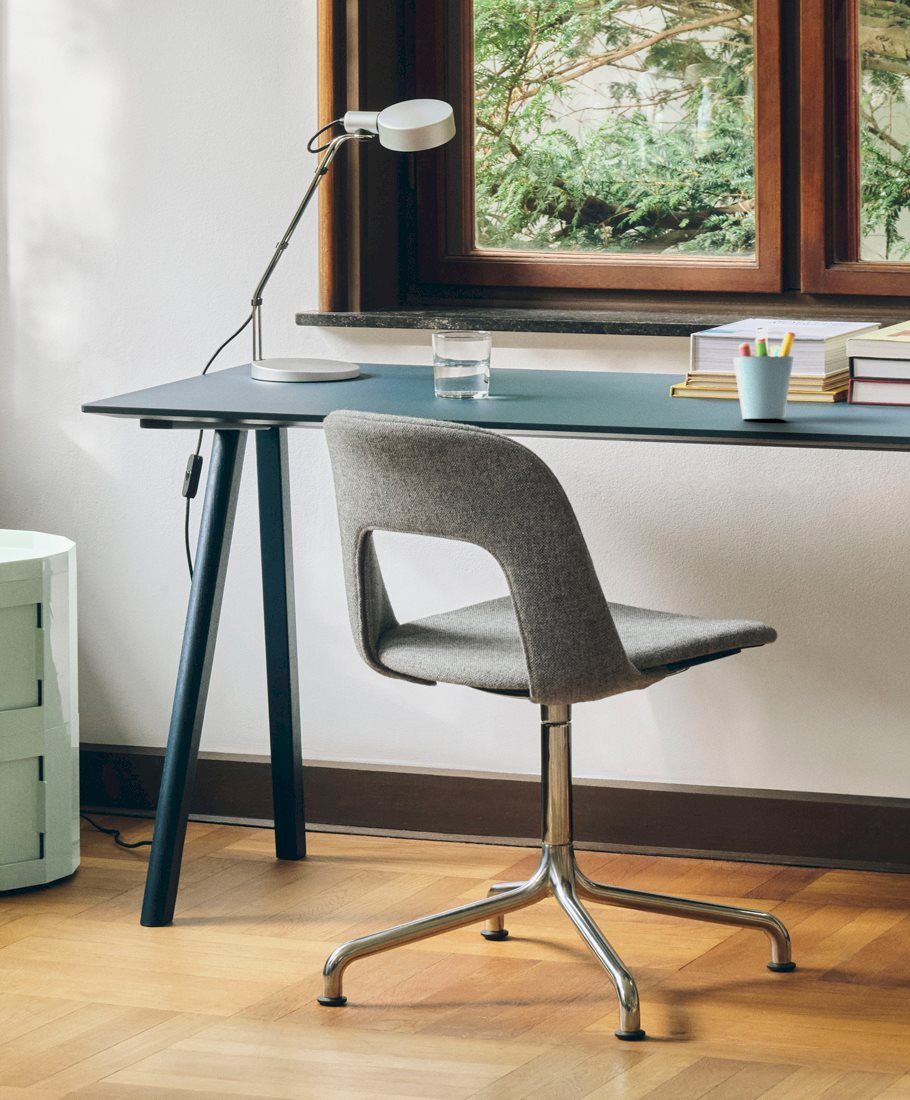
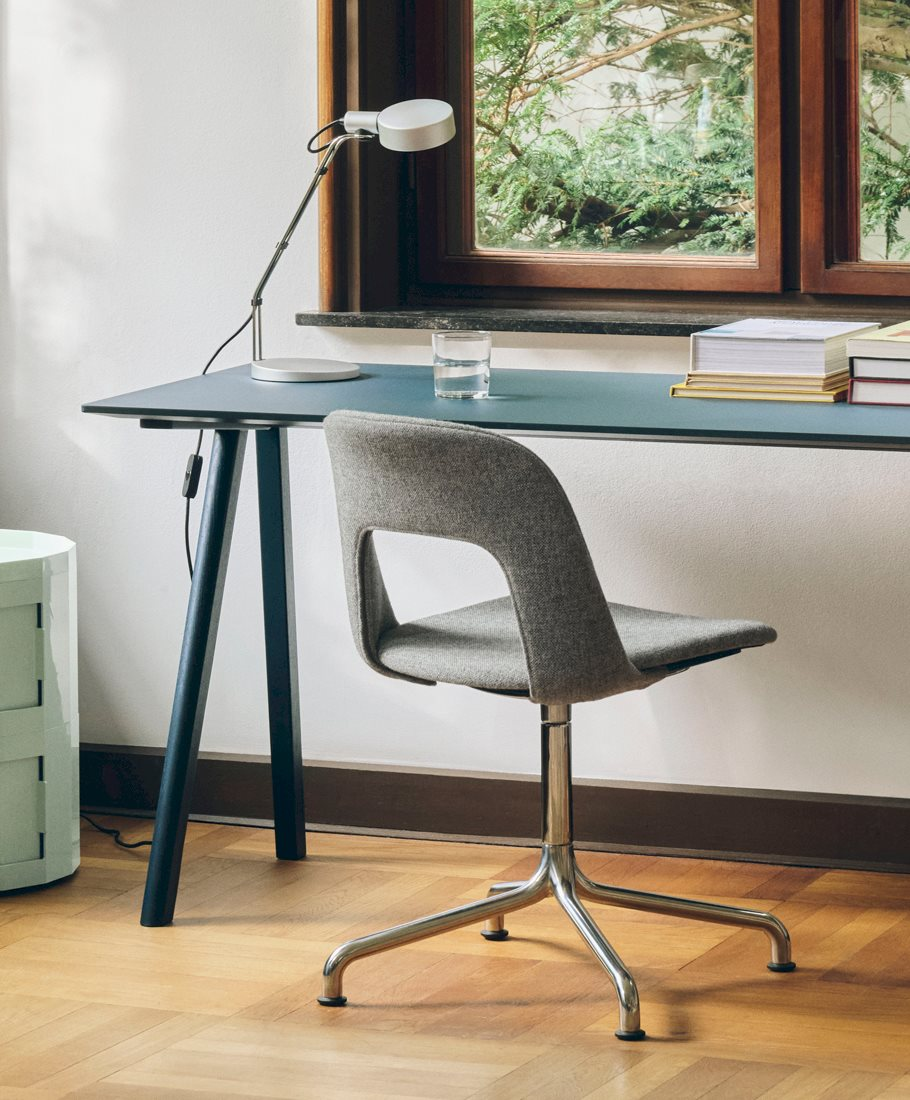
- pen holder (764, 371)
